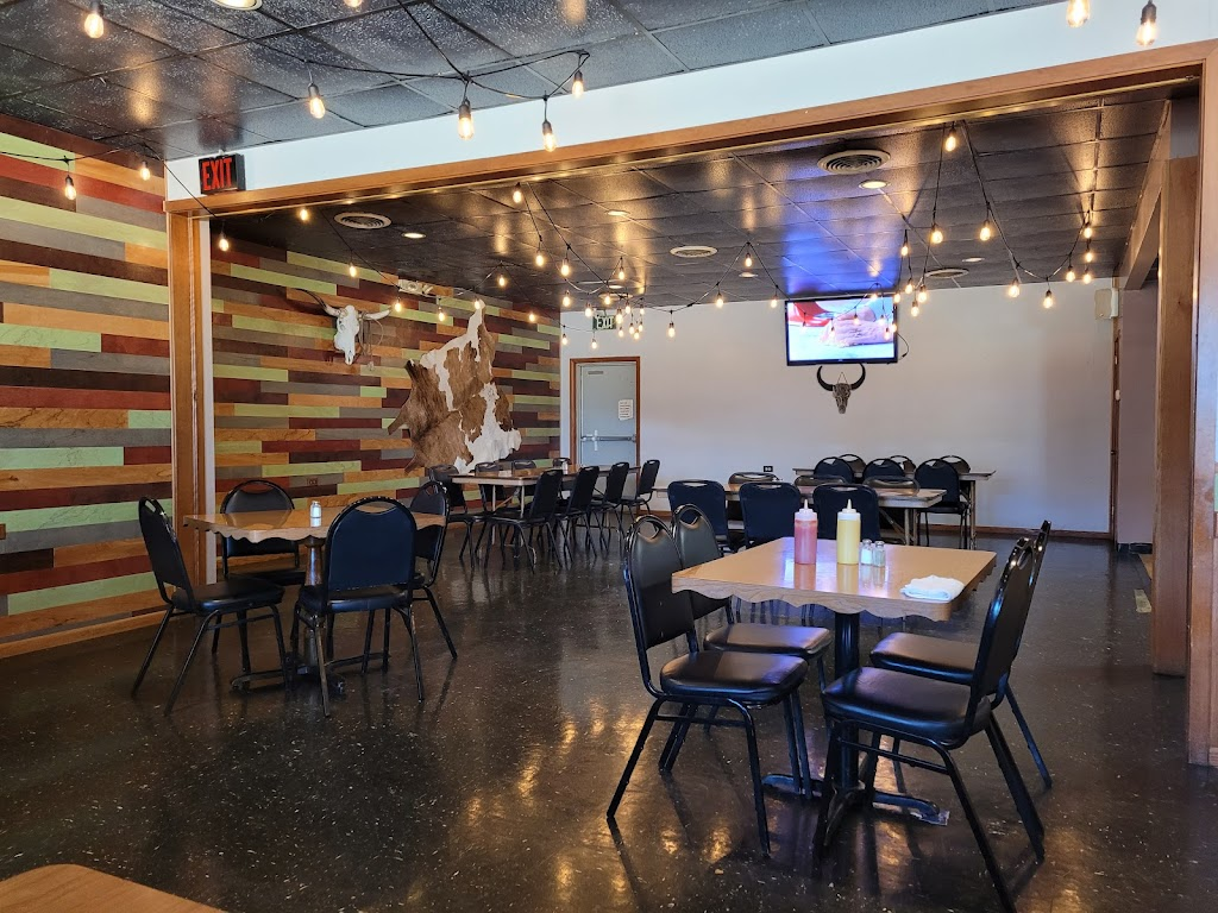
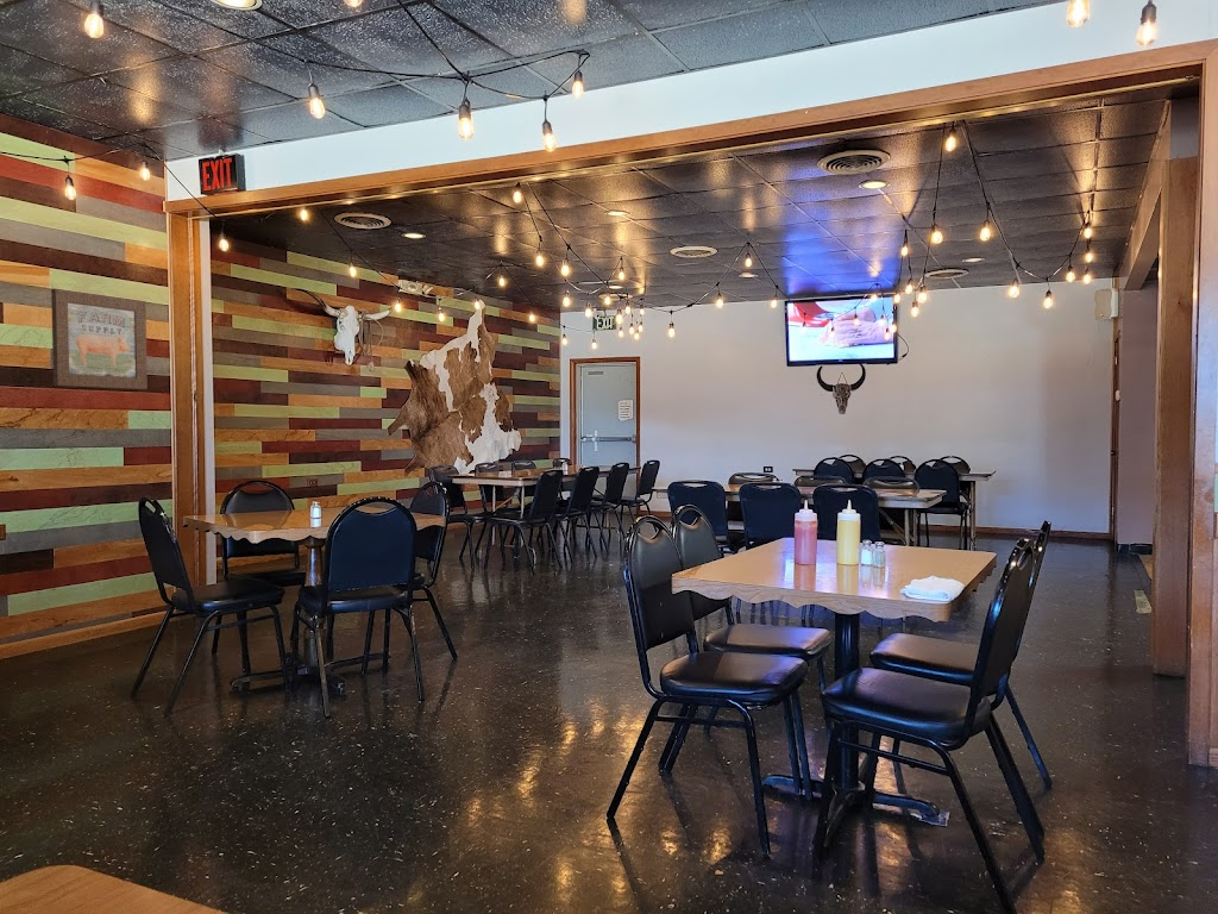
+ wall art (101, 340)
